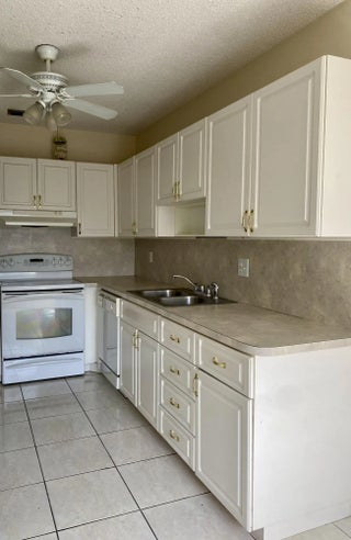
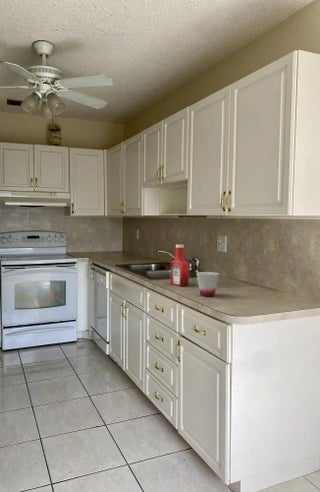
+ soap bottle (179, 264)
+ cup (207, 284)
